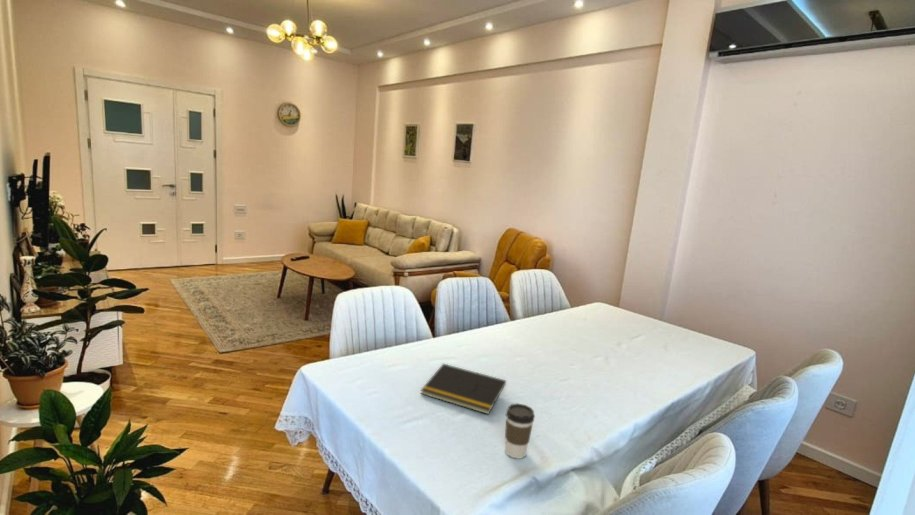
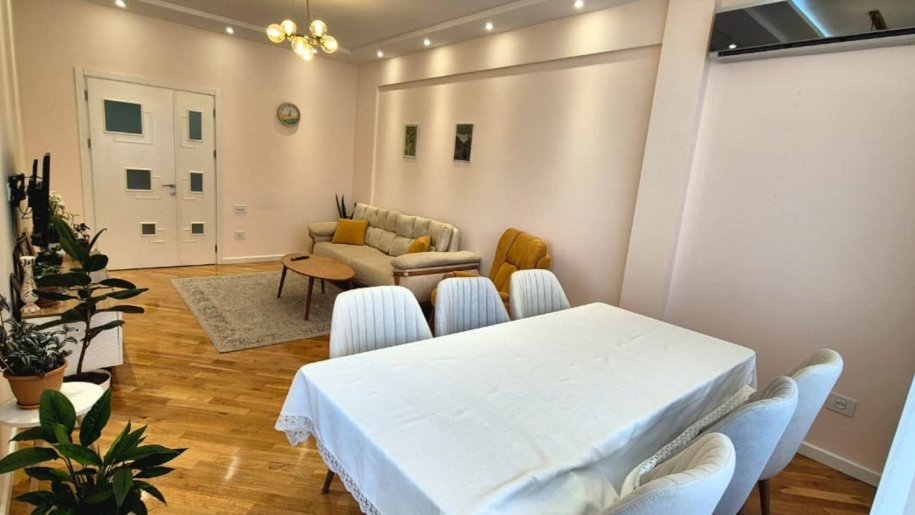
- coffee cup (518, 431)
- notepad (464, 386)
